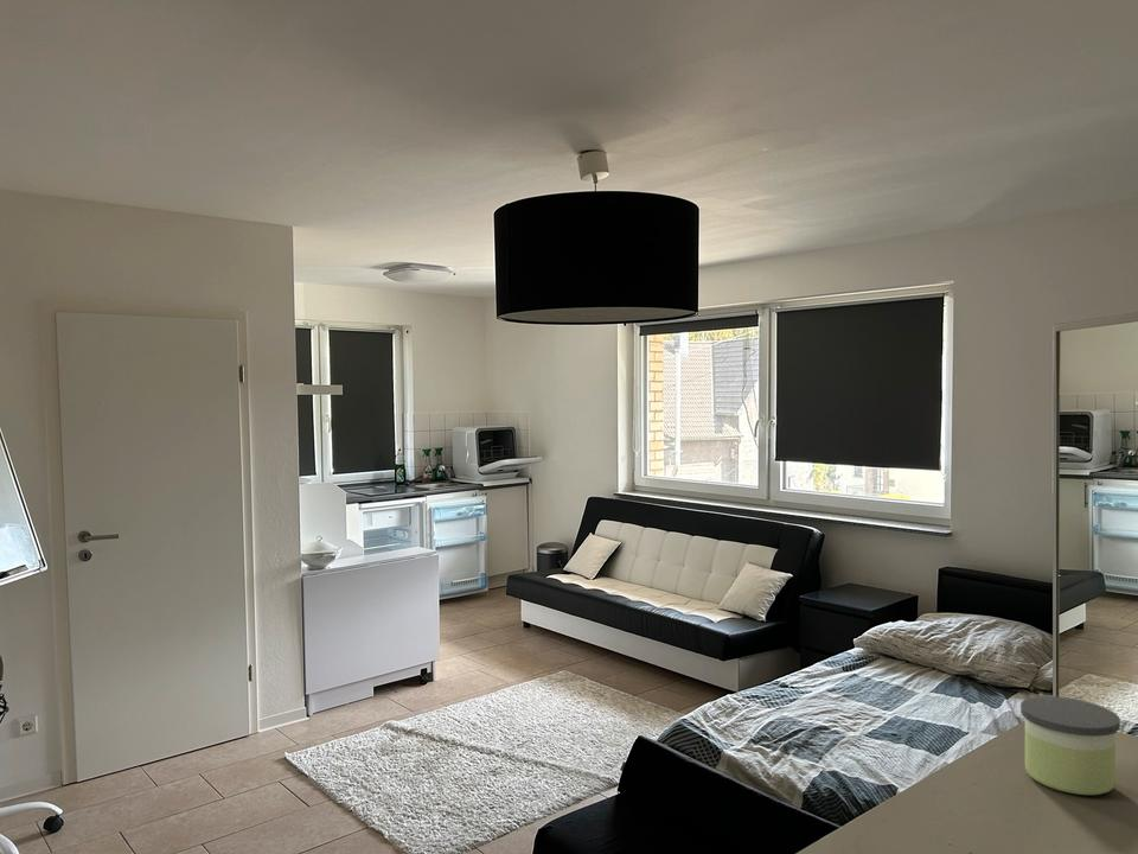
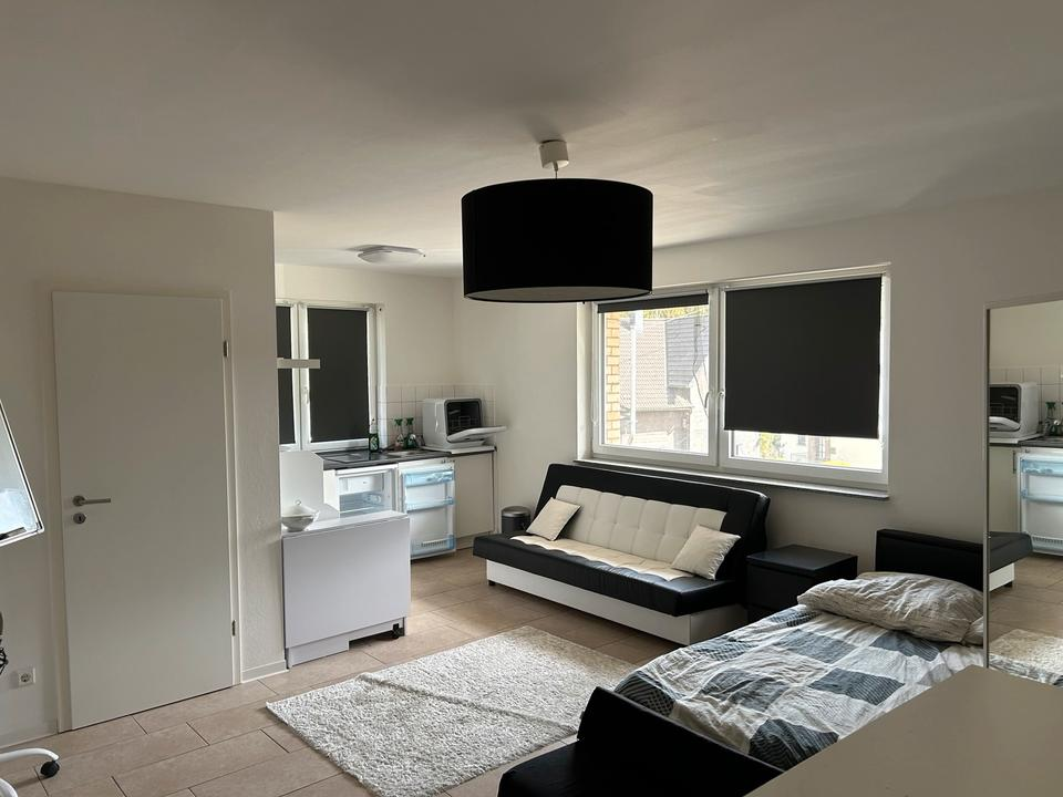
- candle (1068, 745)
